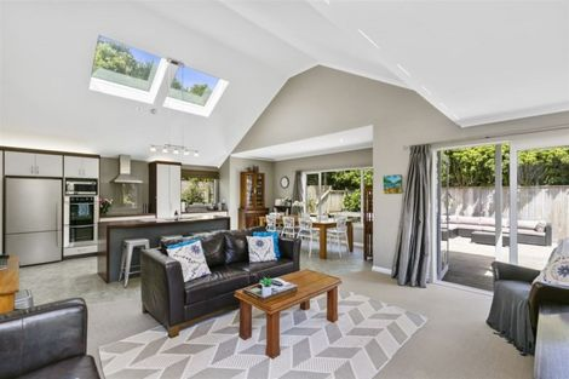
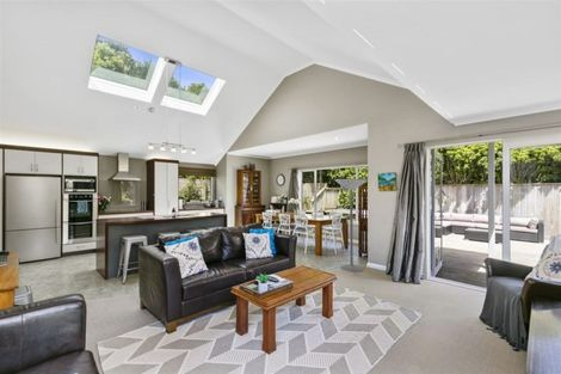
+ floor lamp (351, 223)
